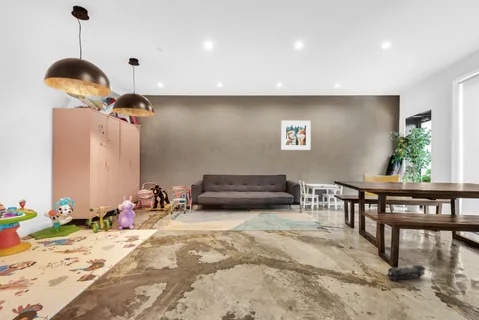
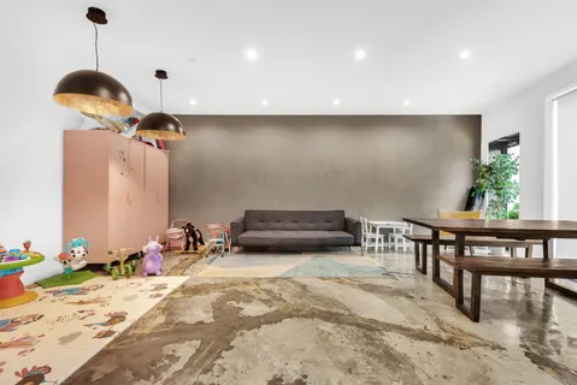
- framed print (295, 135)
- toy train (405, 272)
